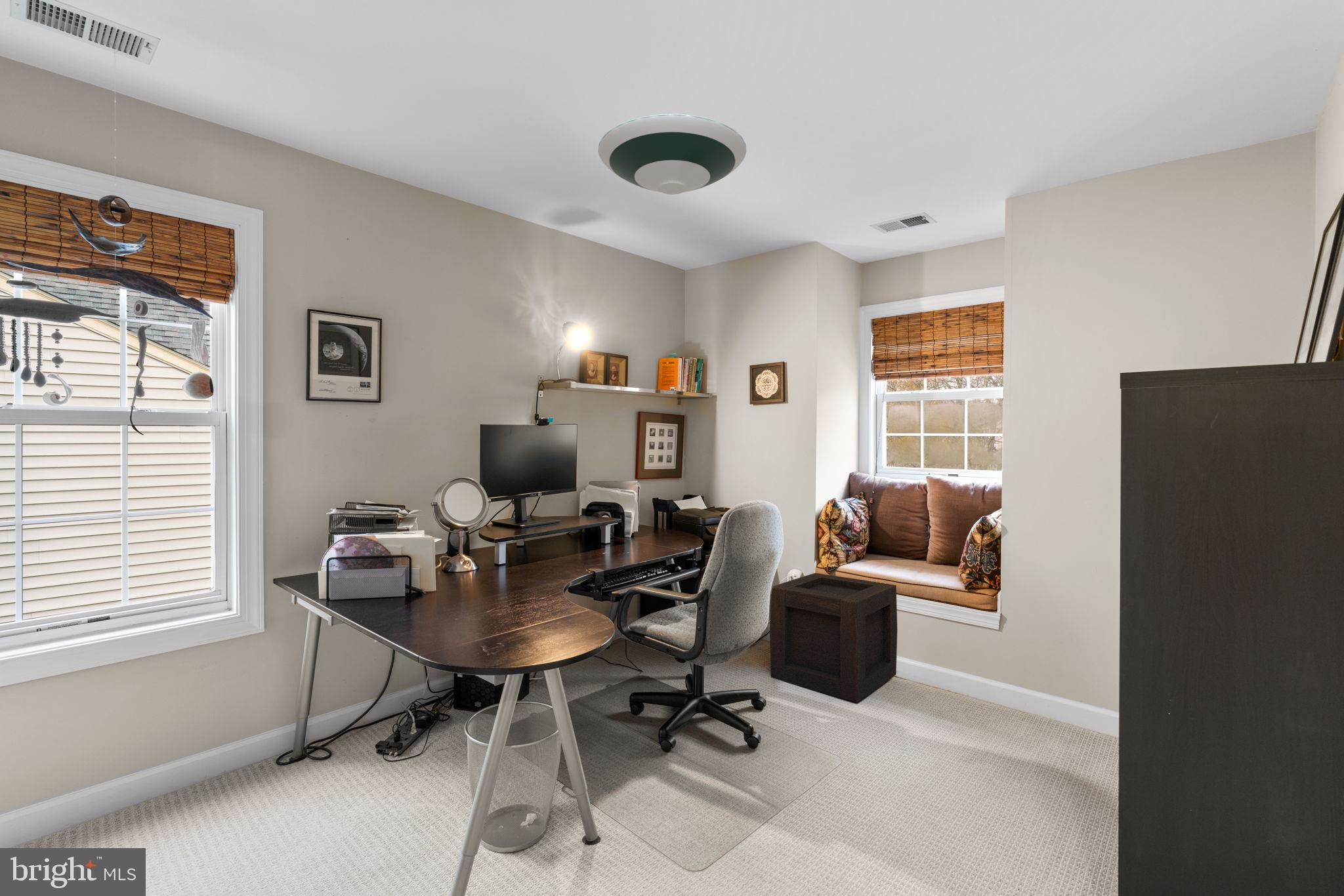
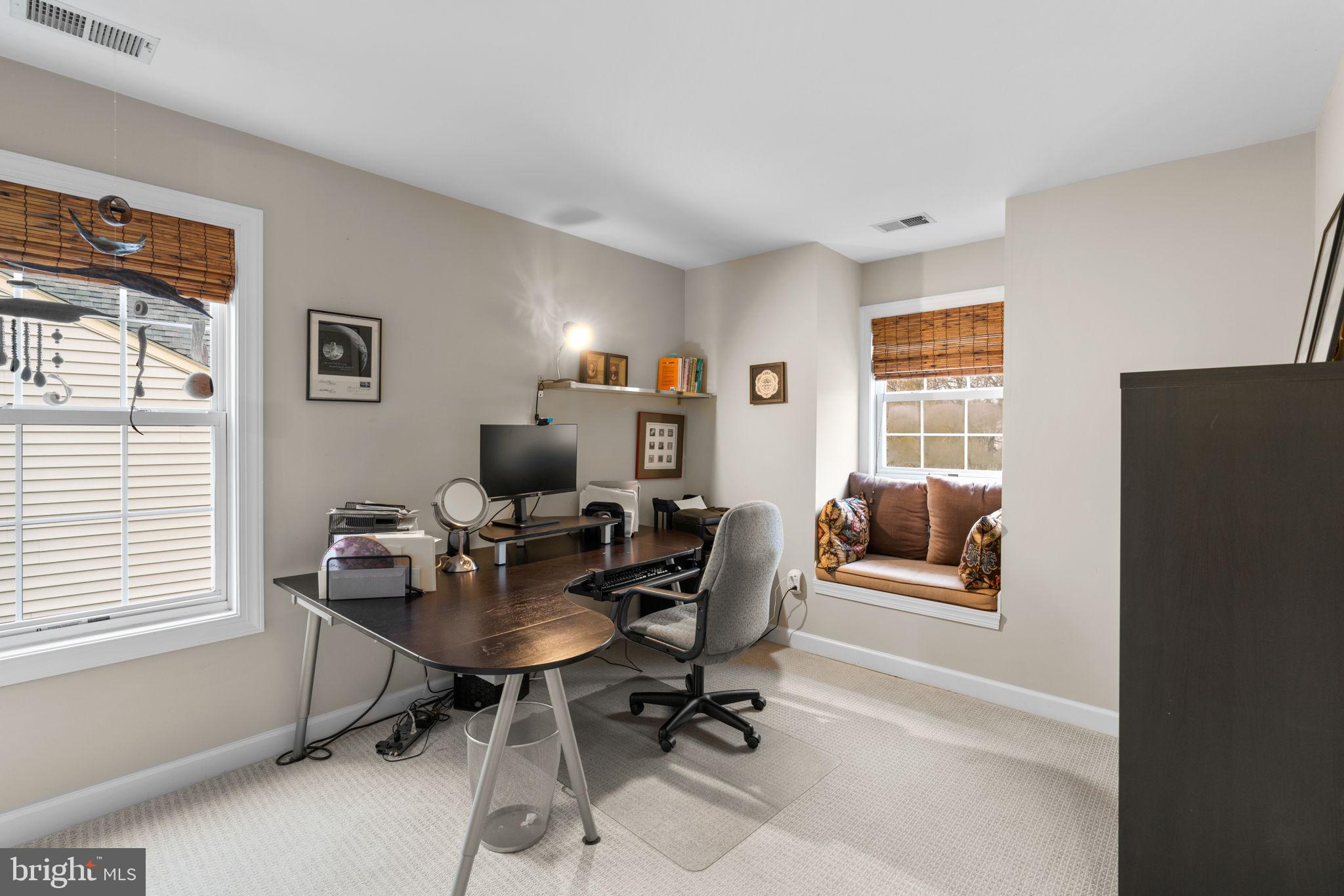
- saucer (672, 171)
- wooden crate (833, 631)
